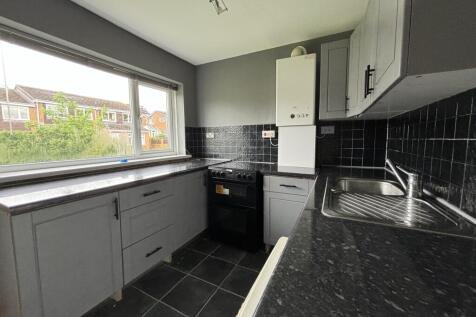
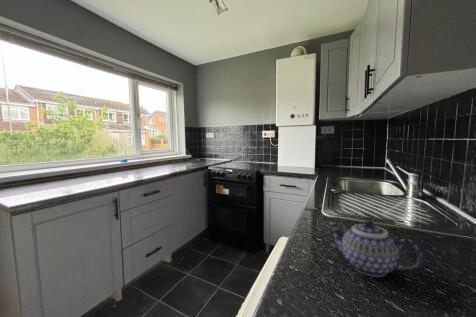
+ teapot (368, 244)
